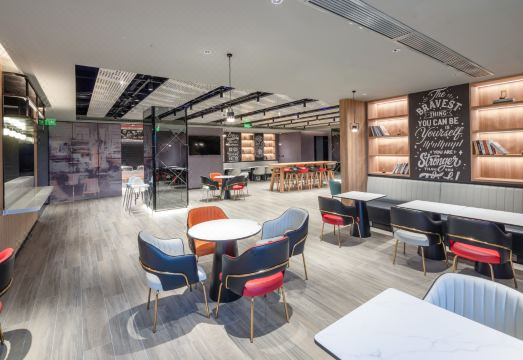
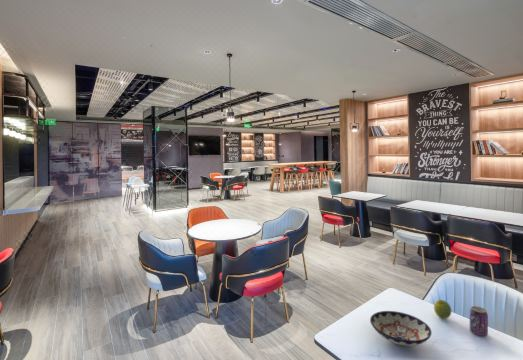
+ beverage can (478, 321)
+ fruit (442, 308)
+ bowl (399, 332)
